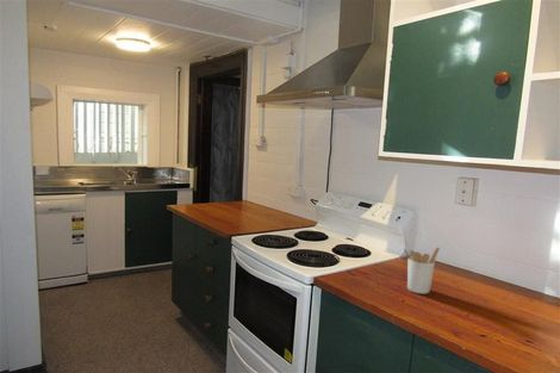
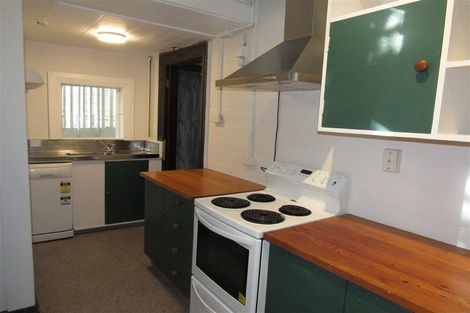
- utensil holder (419, 268)
